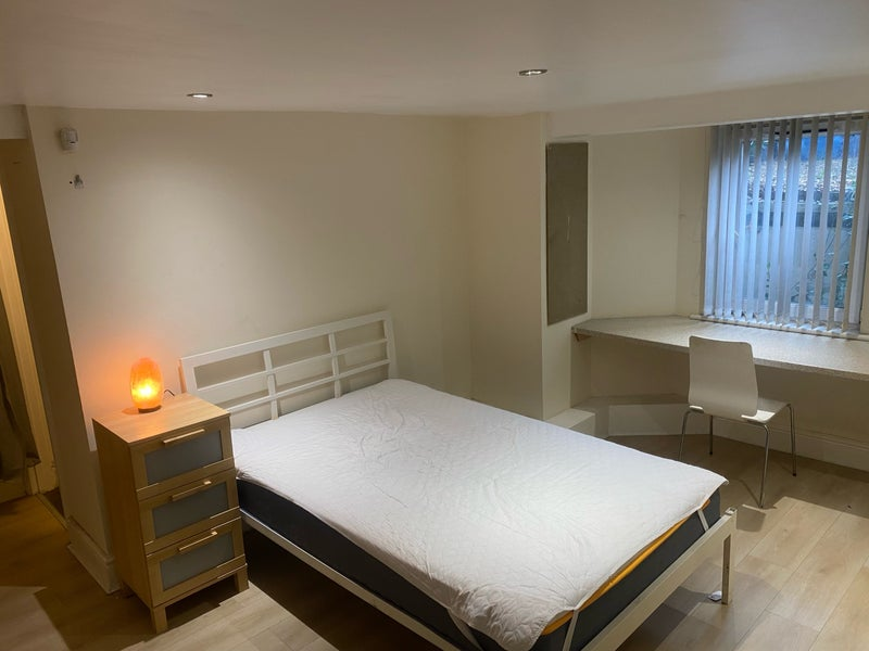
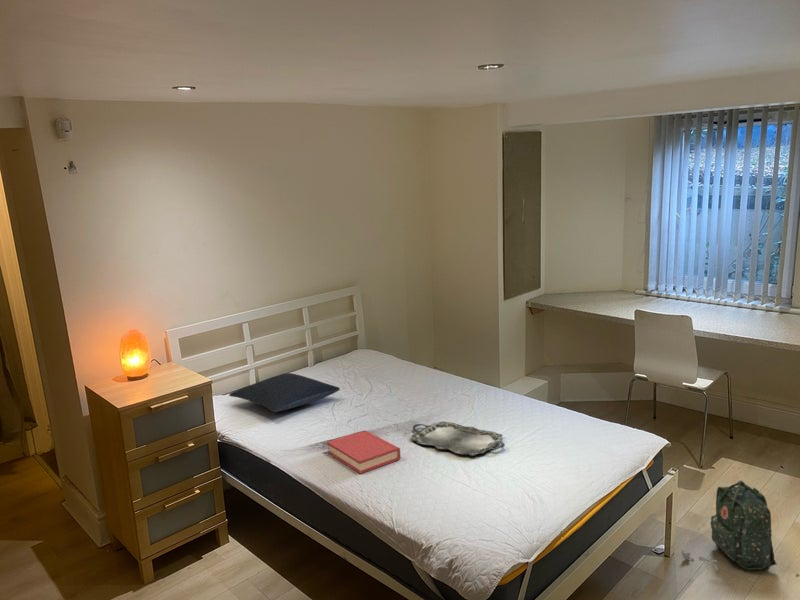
+ serving tray (456, 437)
+ hardback book (363, 450)
+ pillow (284, 391)
+ backpack (738, 525)
